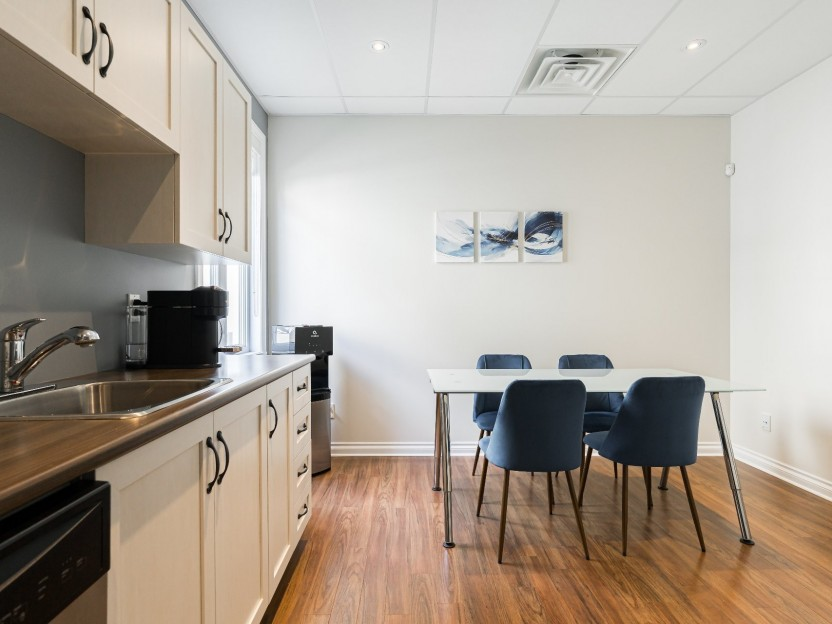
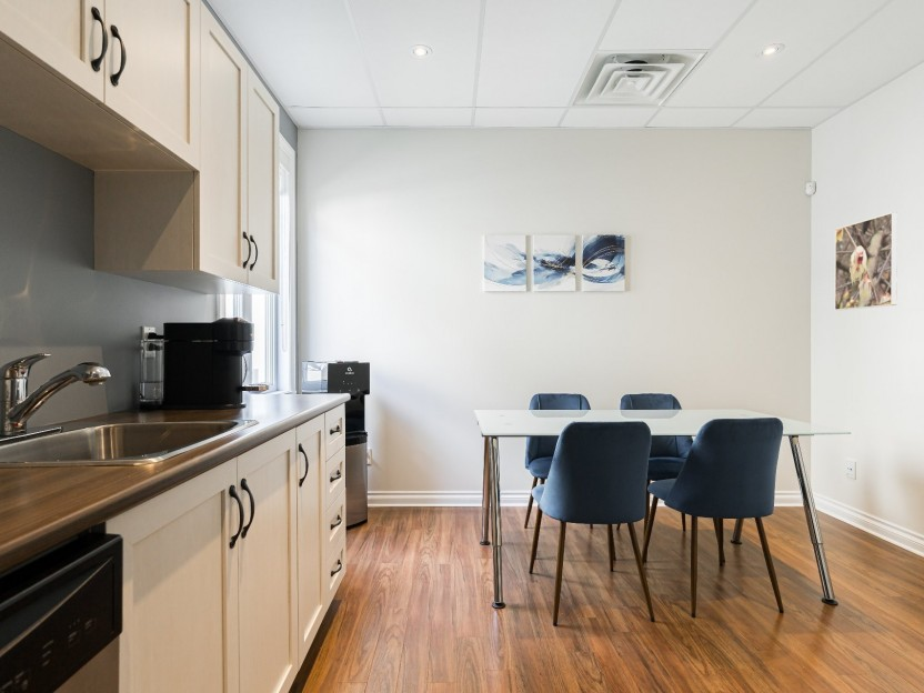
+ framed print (863, 264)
